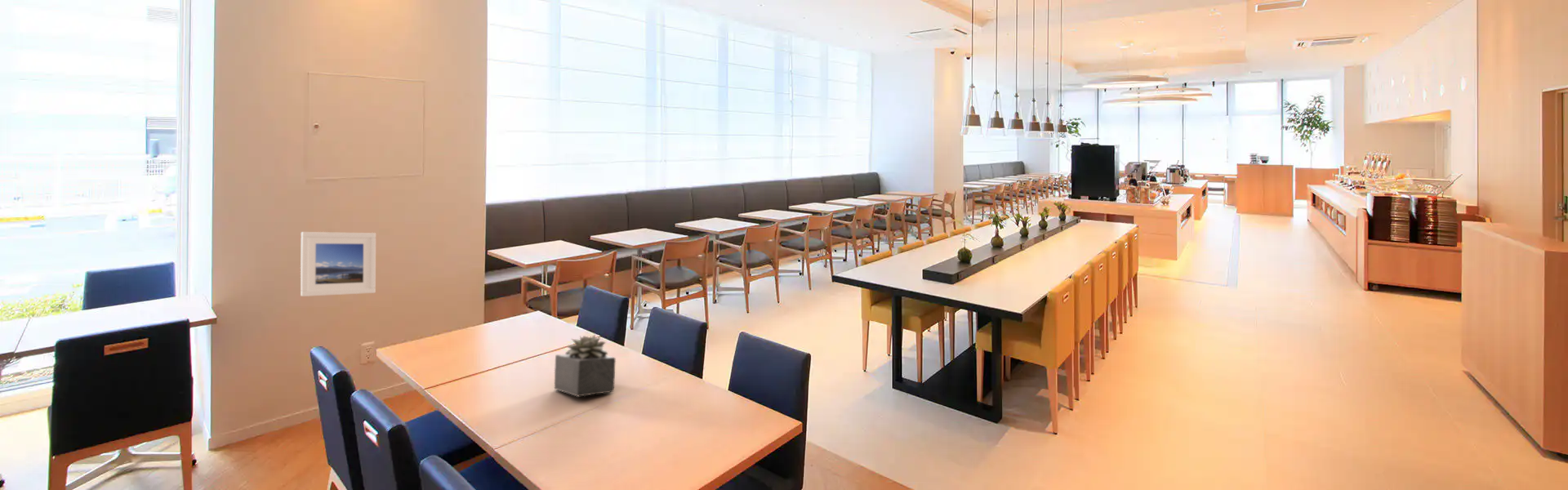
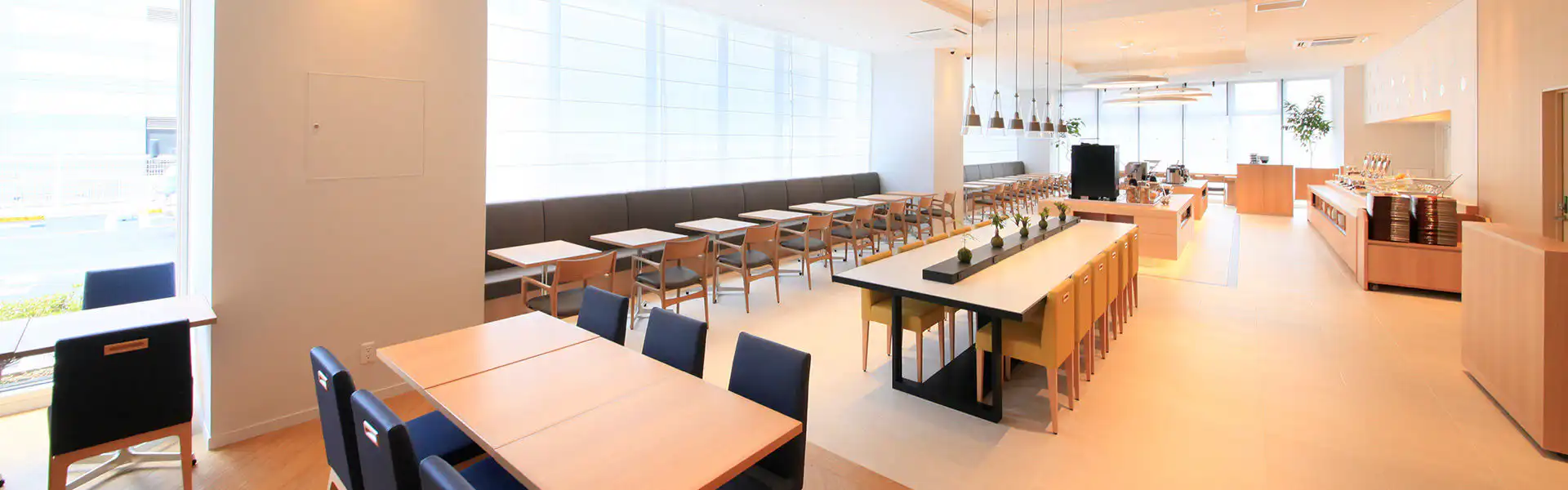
- succulent plant (584, 363)
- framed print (339, 263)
